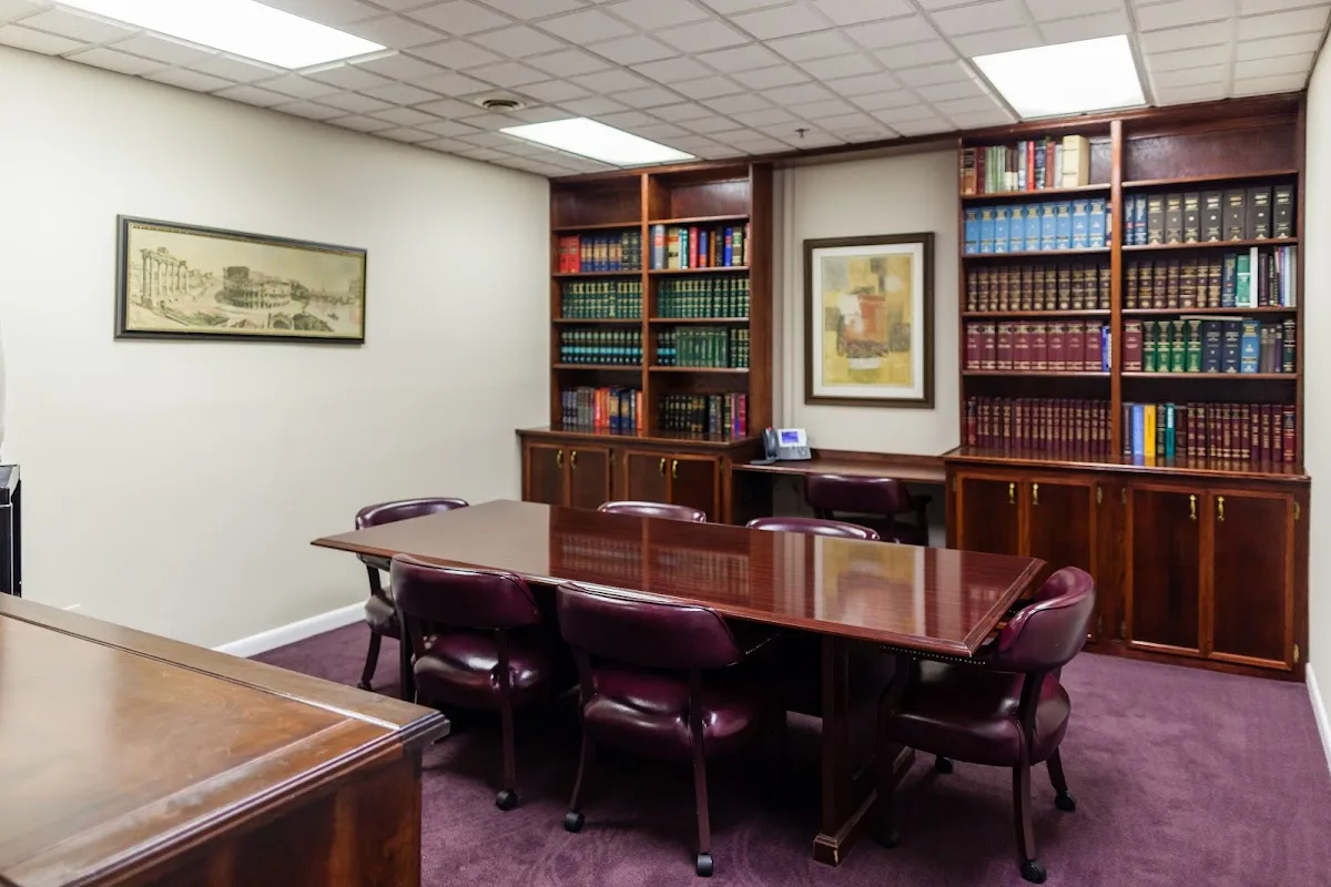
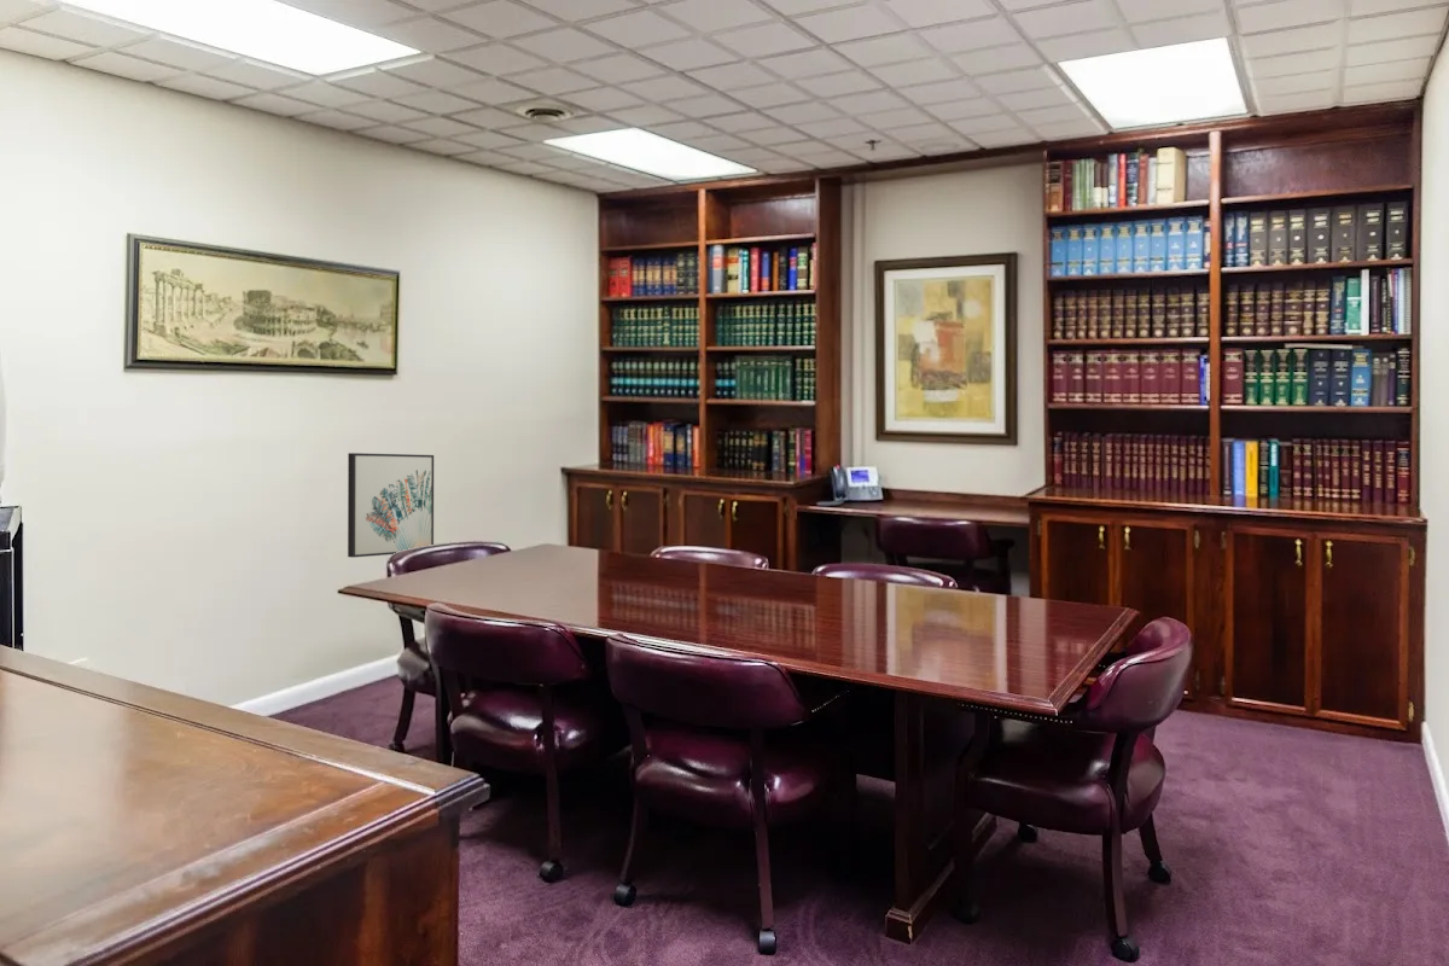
+ wall art (392, 504)
